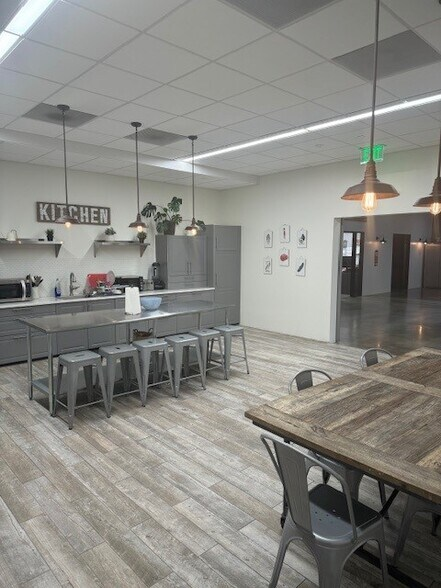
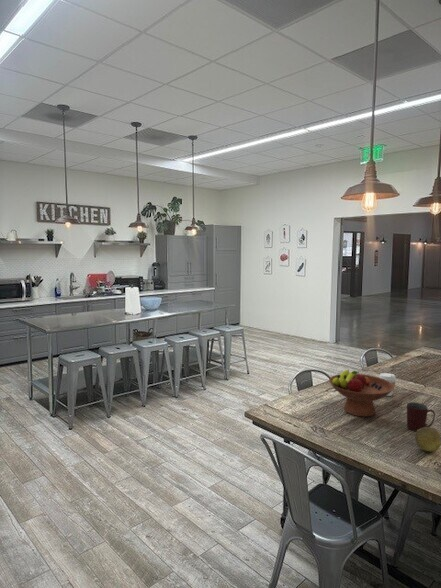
+ fruit bowl (360, 391)
+ mug (420, 417)
+ coffee cup (389, 381)
+ fruit (428, 439)
